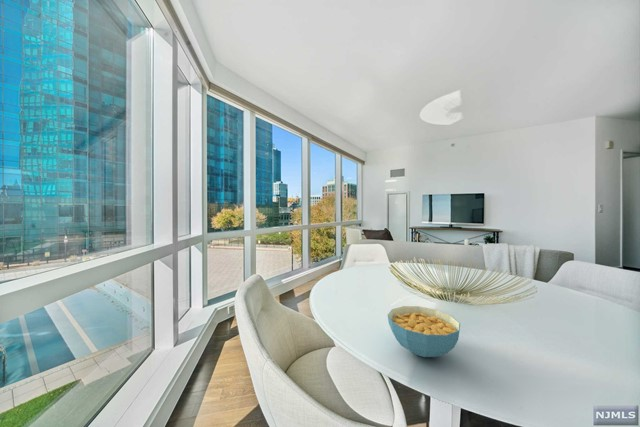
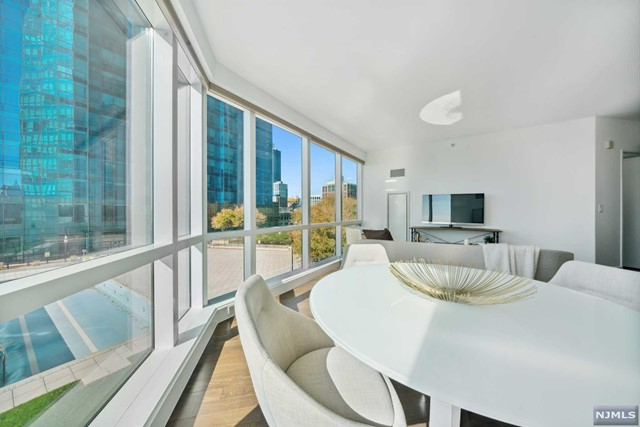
- cereal bowl (422, 335)
